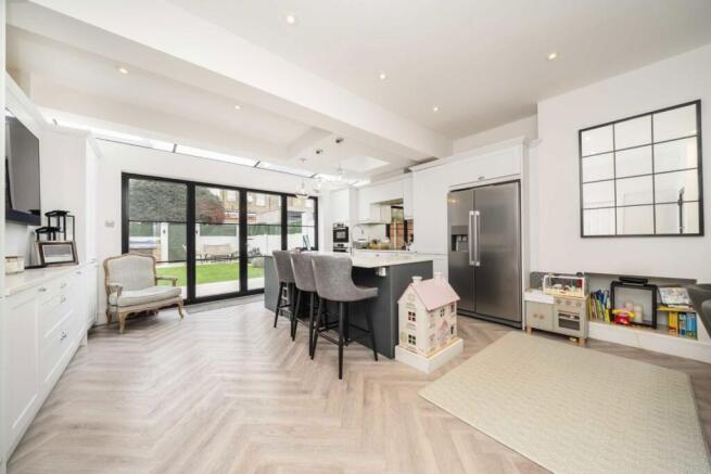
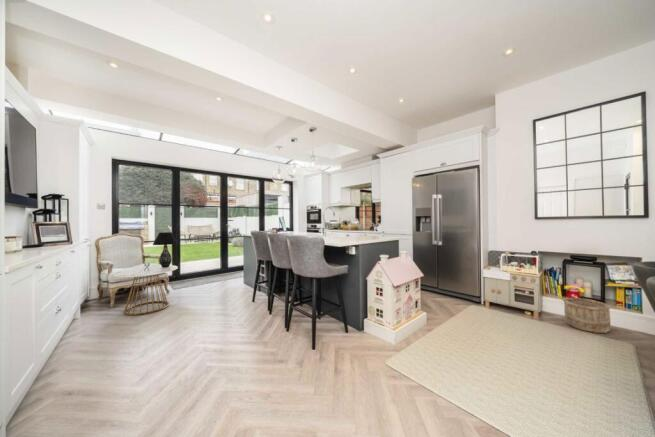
+ wooden bucket (585, 314)
+ side table (147, 285)
+ table lamp (165, 249)
